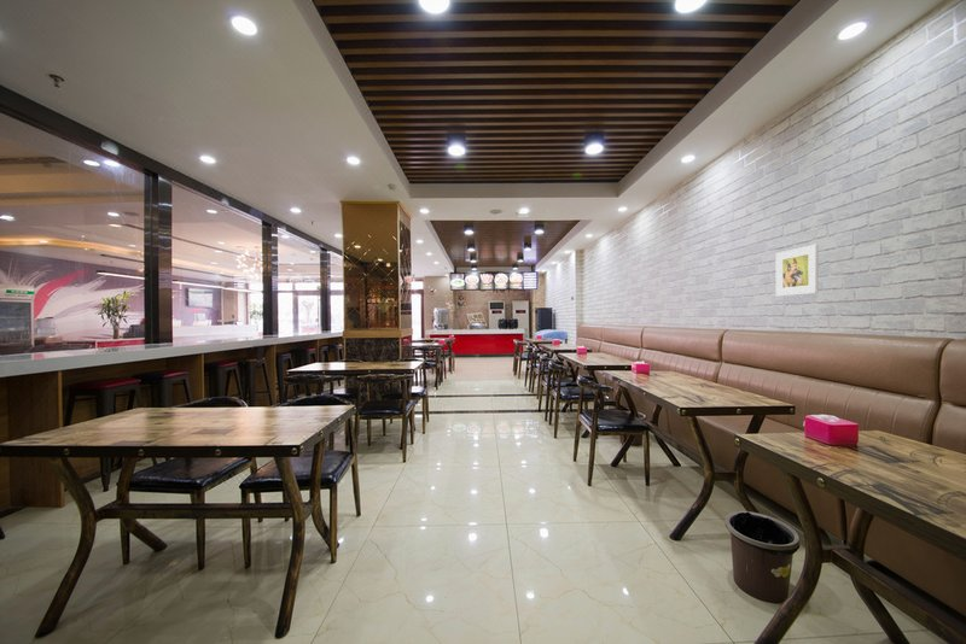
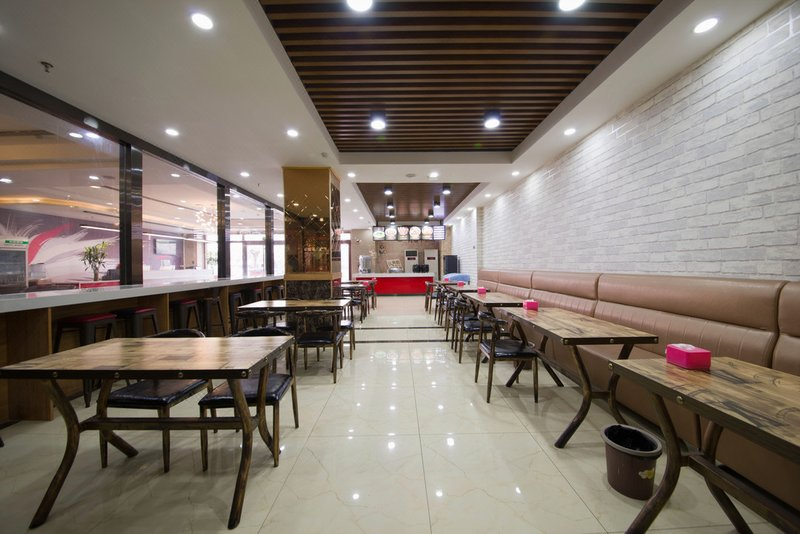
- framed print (795, 271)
